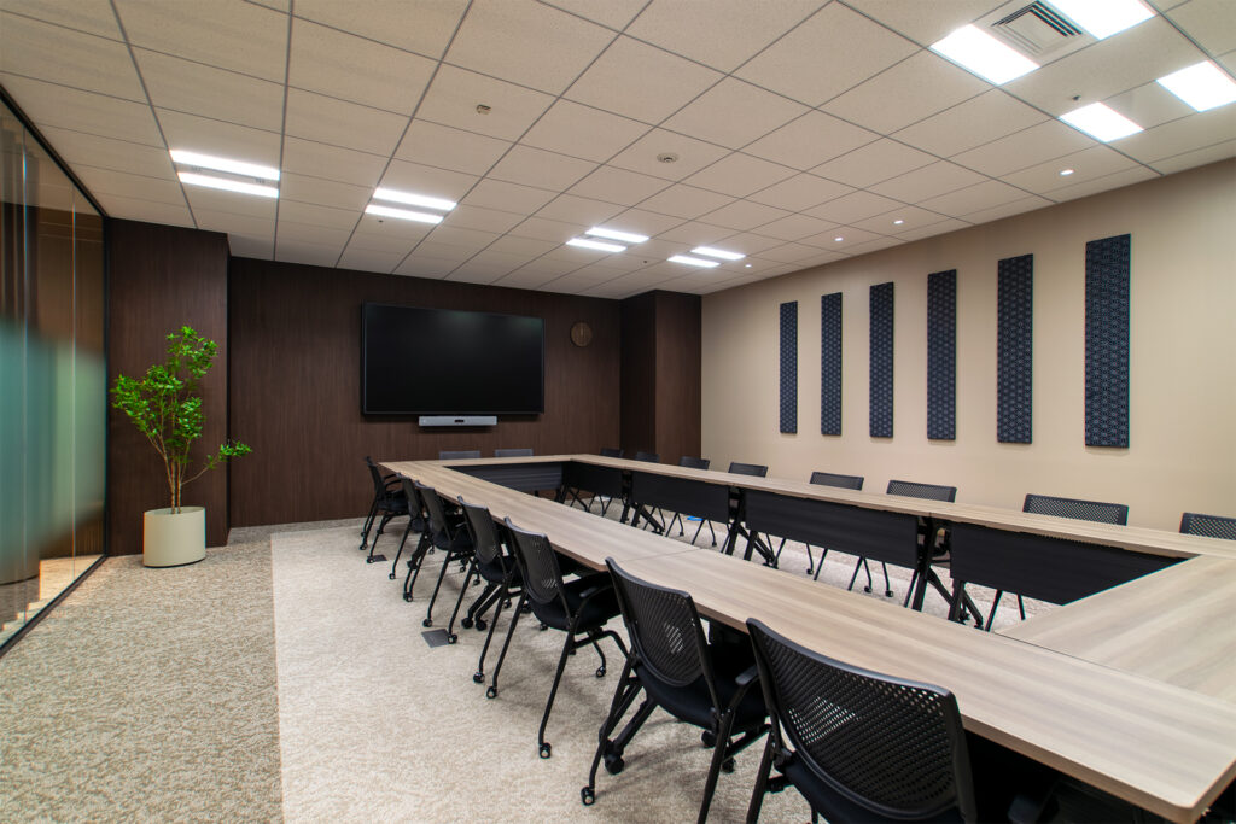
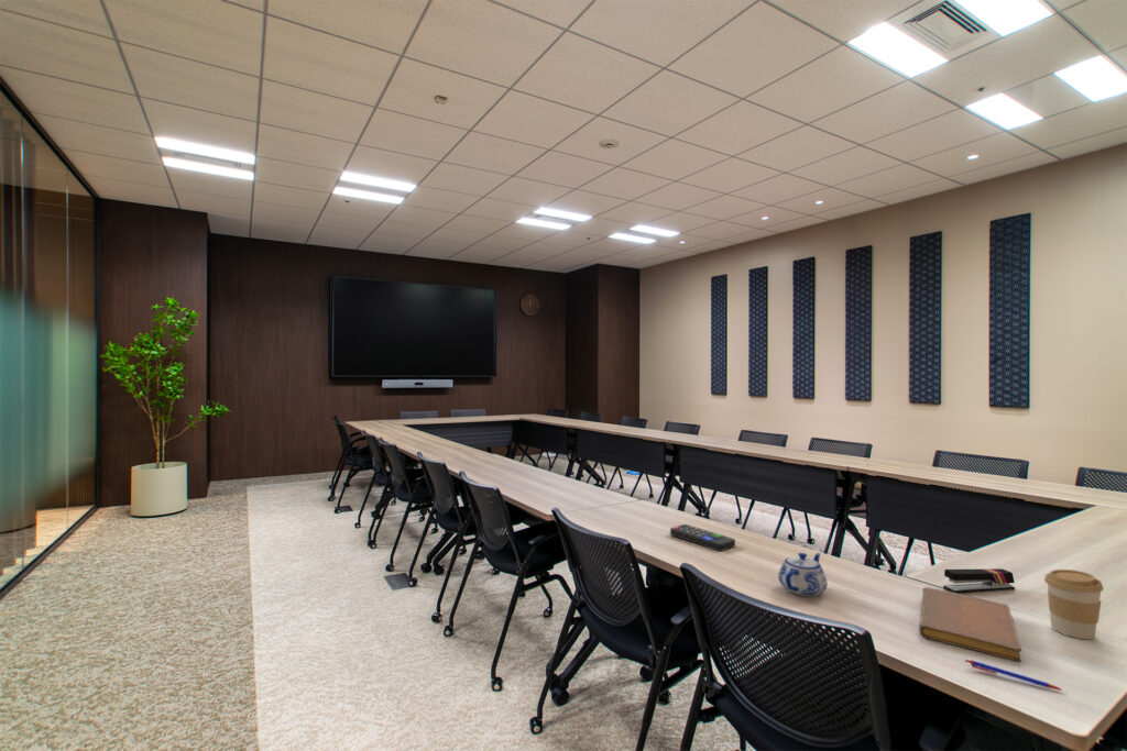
+ teapot (803, 571)
+ notebook (965, 619)
+ stapler (978, 578)
+ pen (1011, 674)
+ coffee cup (1072, 601)
+ remote control (701, 535)
